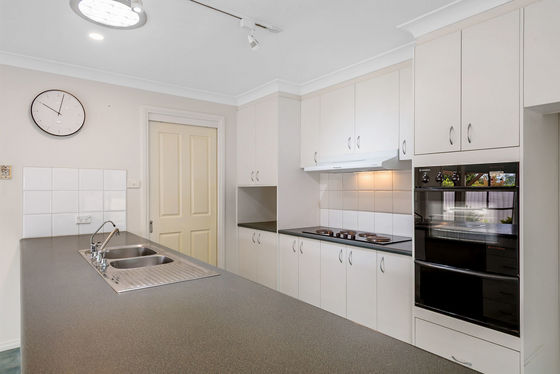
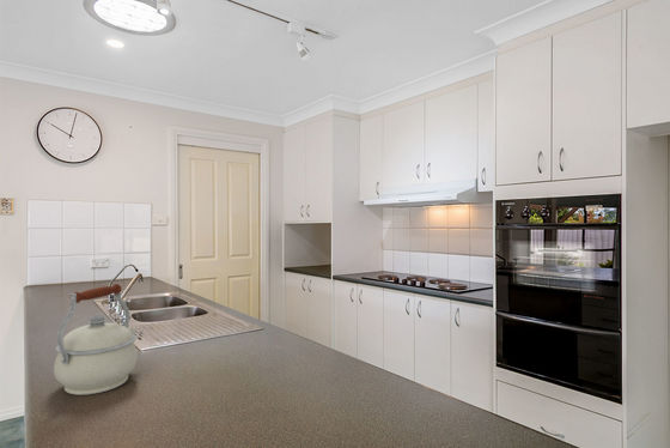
+ kettle (102, 333)
